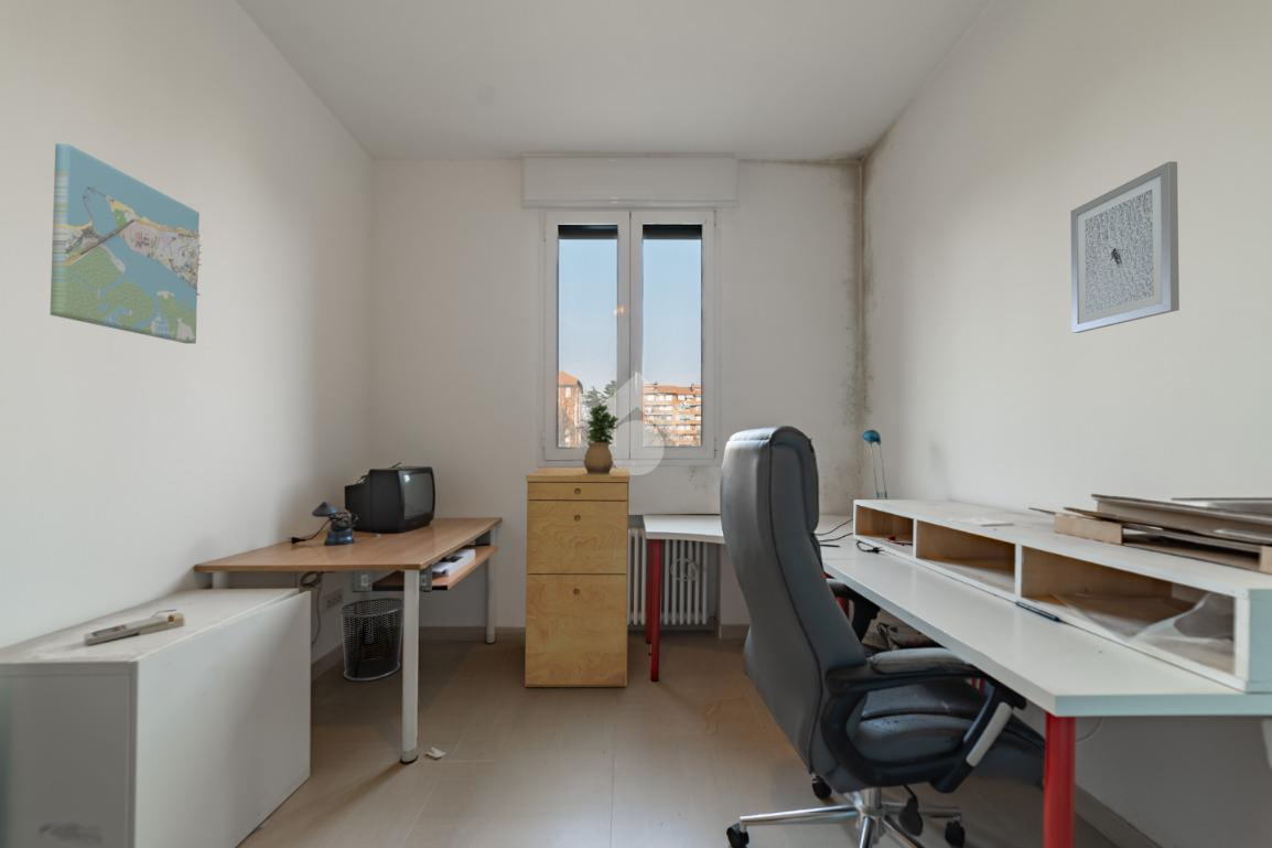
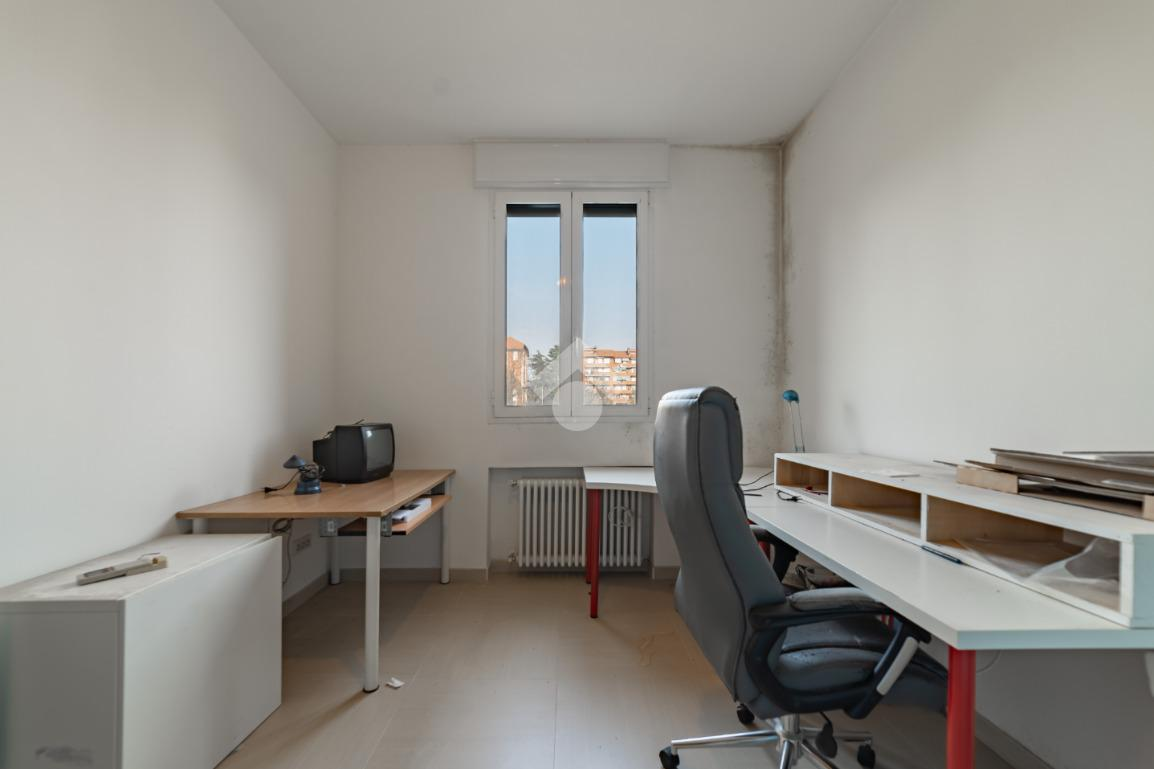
- waste bin (371, 637)
- filing cabinet (581, 566)
- potted plant (601, 438)
- wall art (1119, 255)
- map (139, 257)
